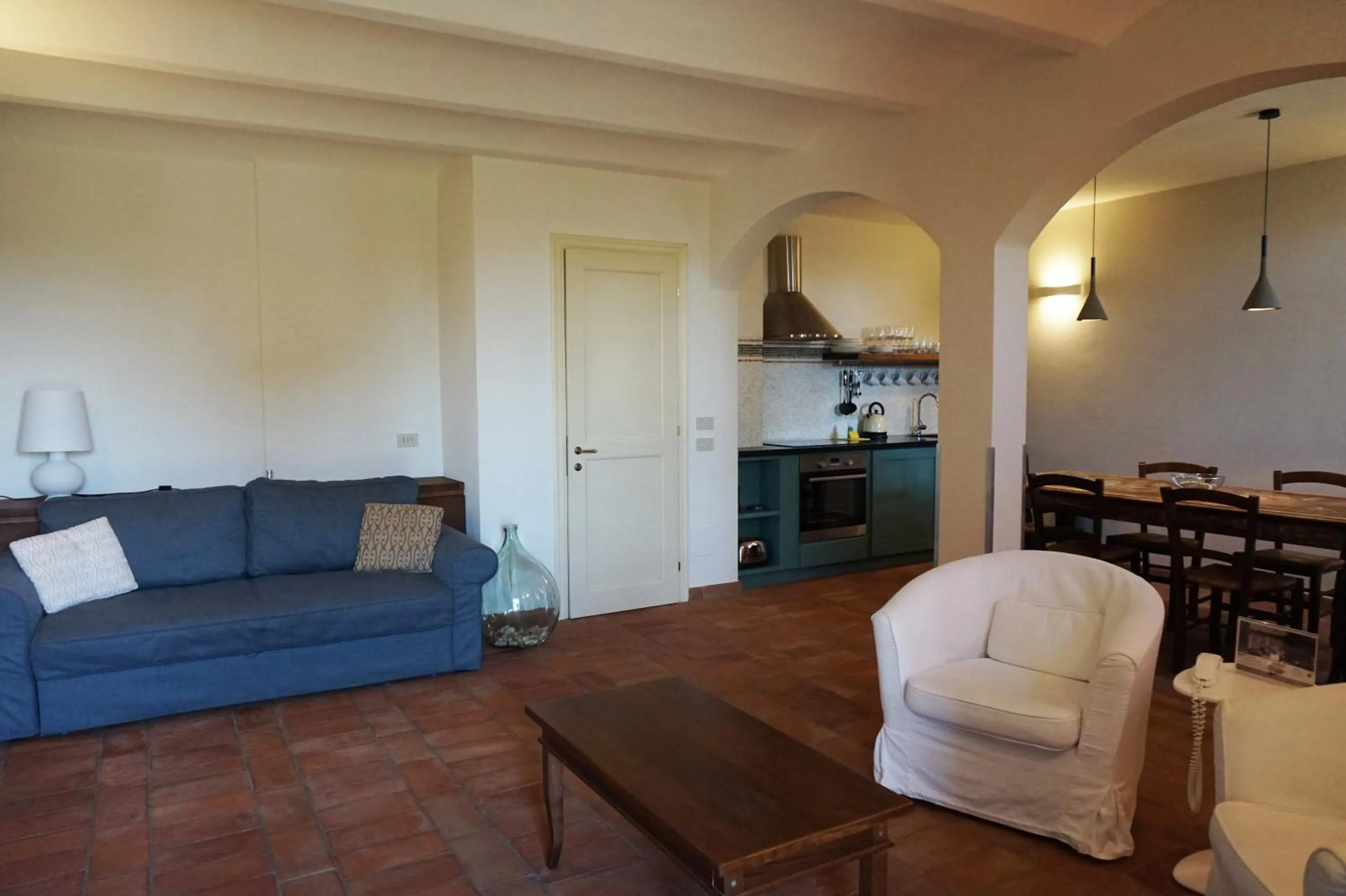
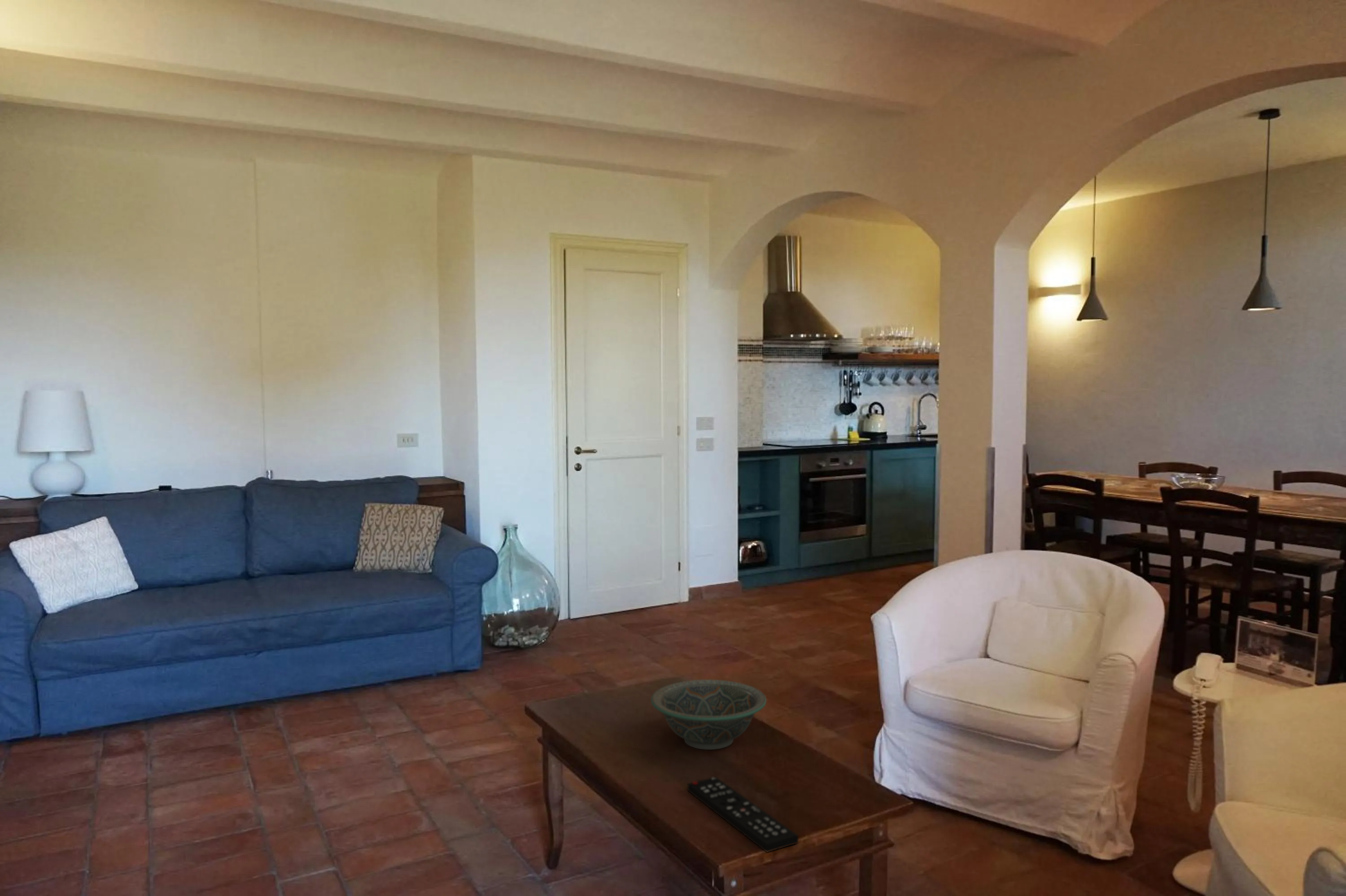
+ remote control (739, 810)
+ decorative bowl (708, 719)
